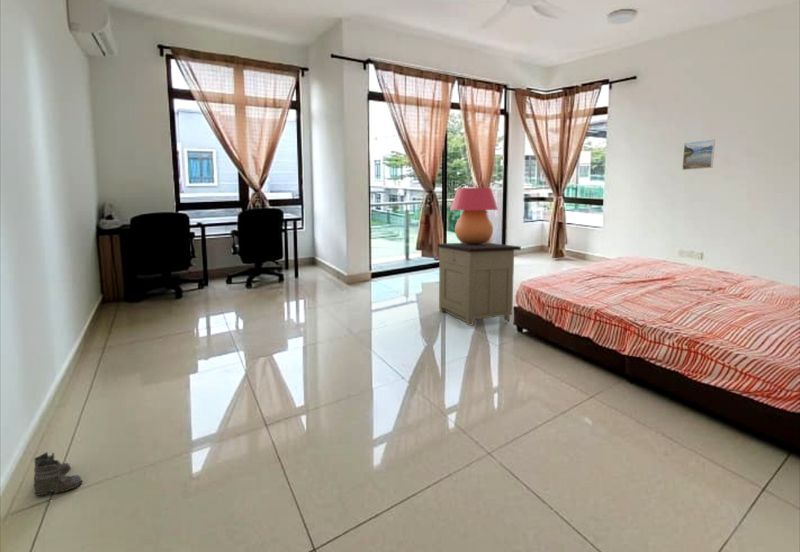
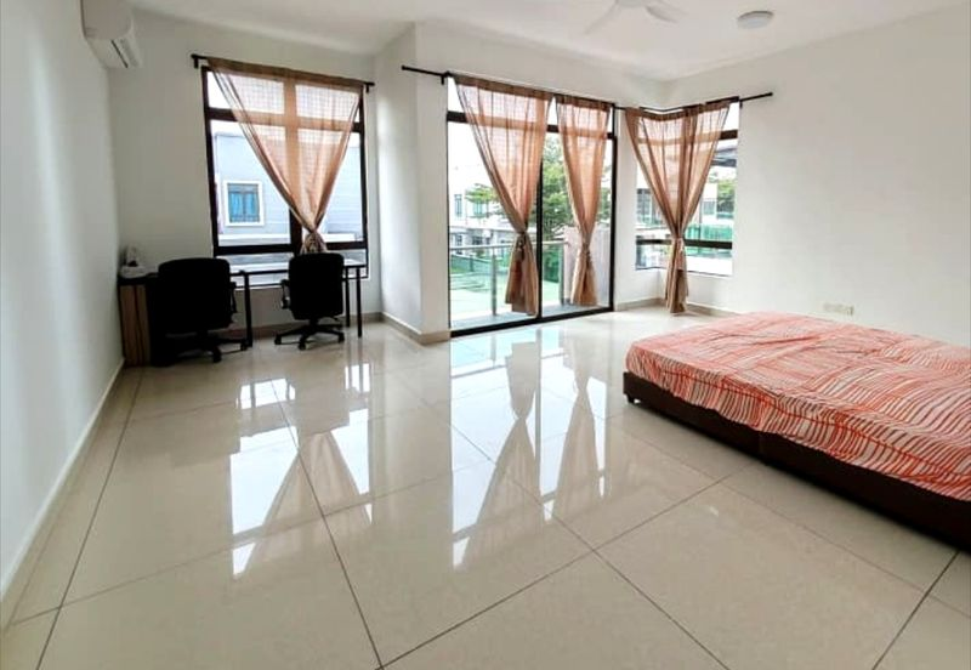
- nightstand (476, 281)
- table lamp (474, 216)
- boots (55, 470)
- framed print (698, 155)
